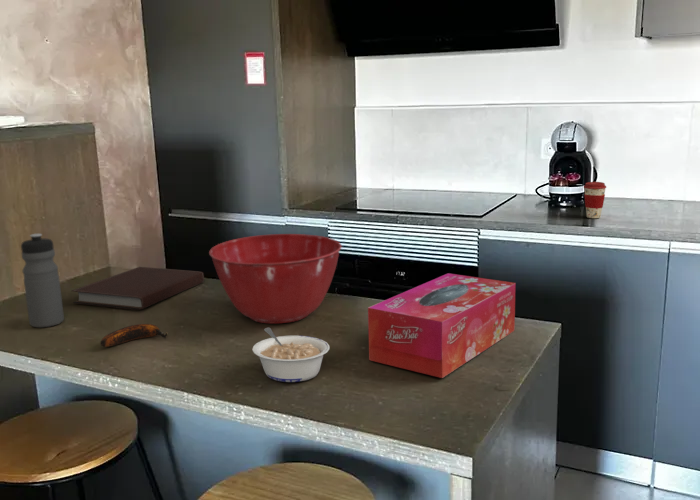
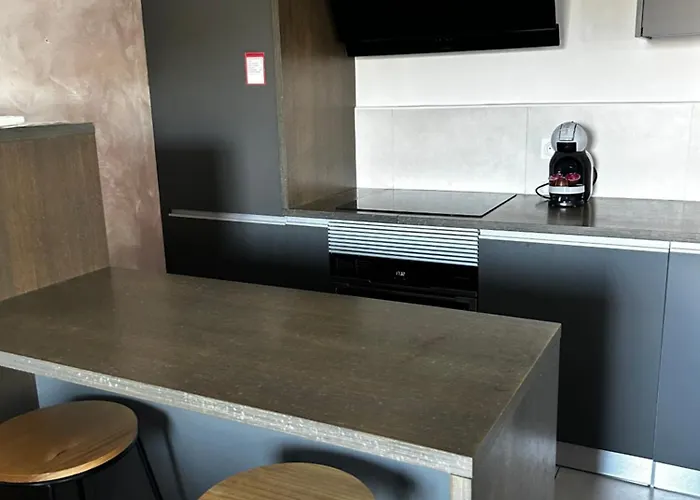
- coffee cup (594, 200)
- tissue box (445, 319)
- mixing bowl (277, 280)
- banana (136, 335)
- notebook (140, 286)
- legume (288, 357)
- water bottle (41, 279)
